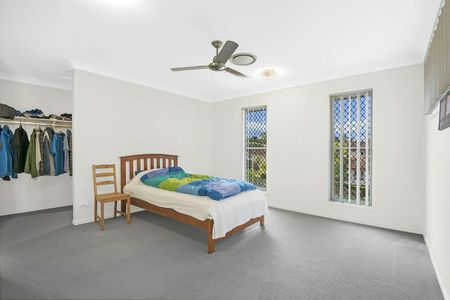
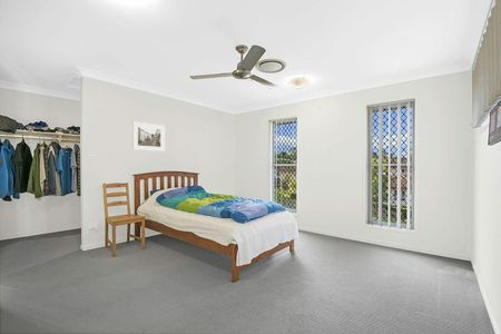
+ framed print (149, 137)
